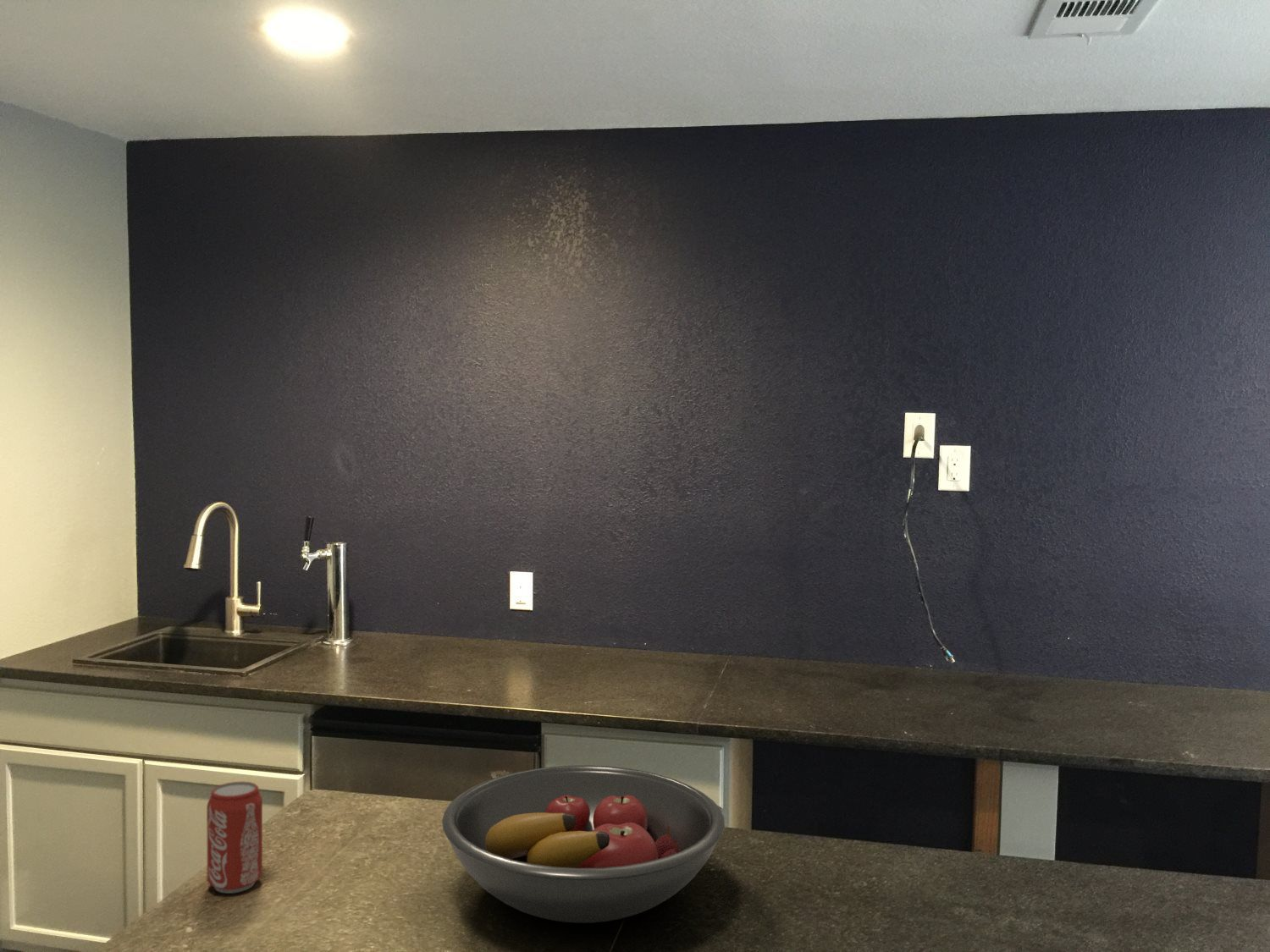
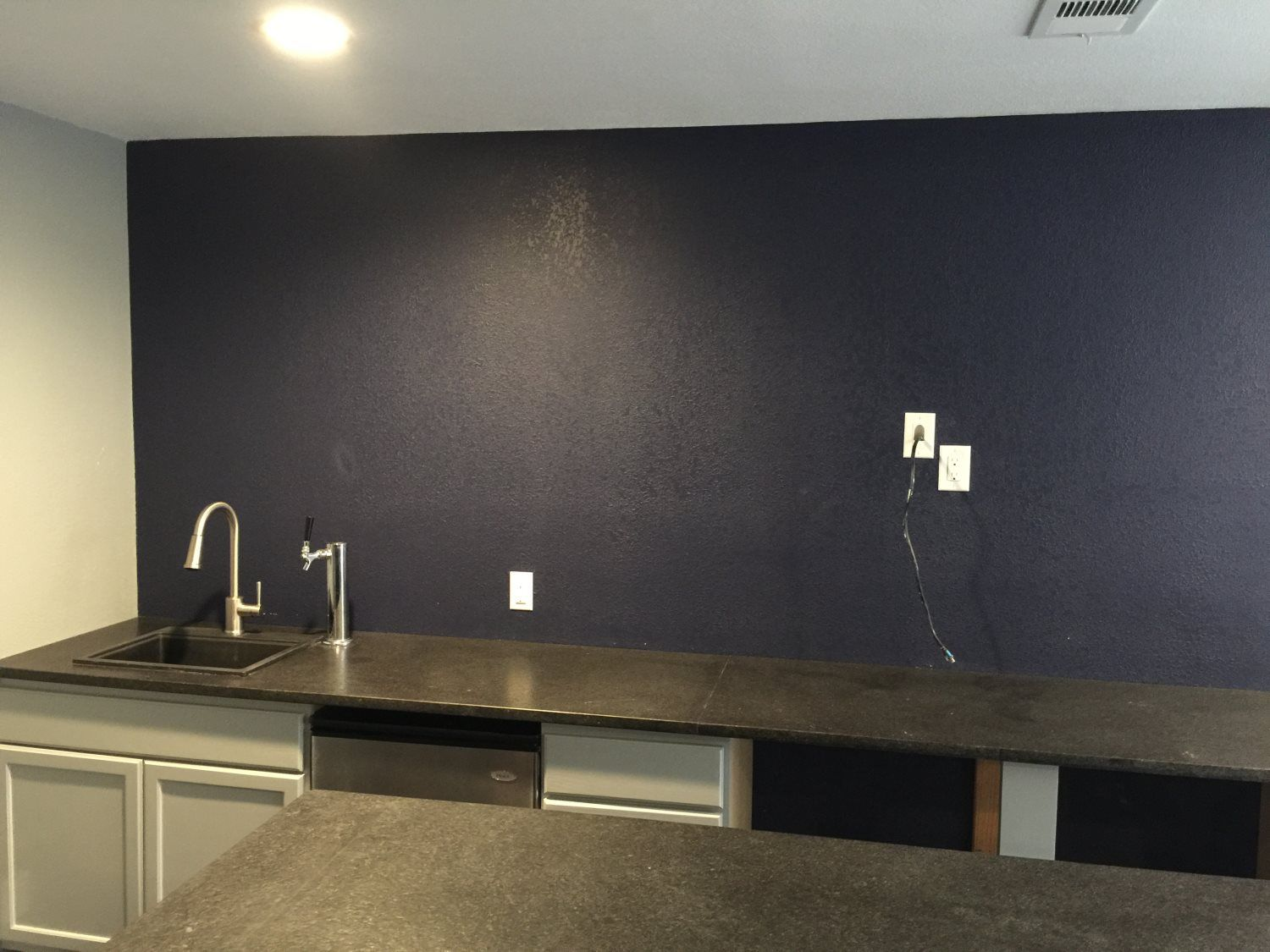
- beverage can (235, 837)
- fruit bowl (583, 840)
